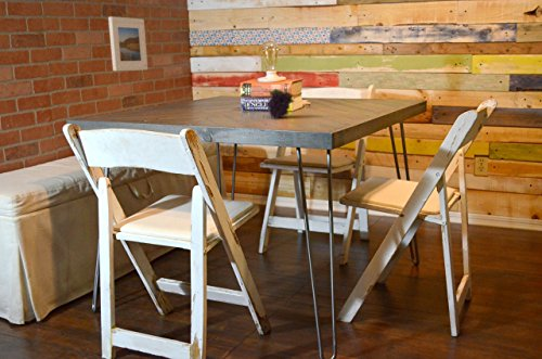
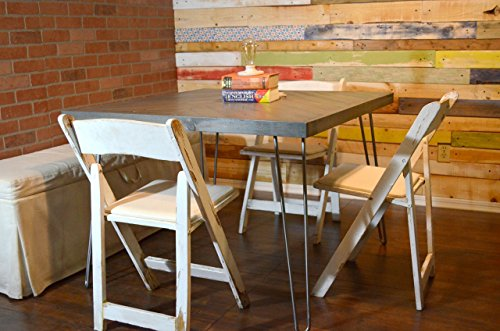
- fruit (280, 102)
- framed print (128, 43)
